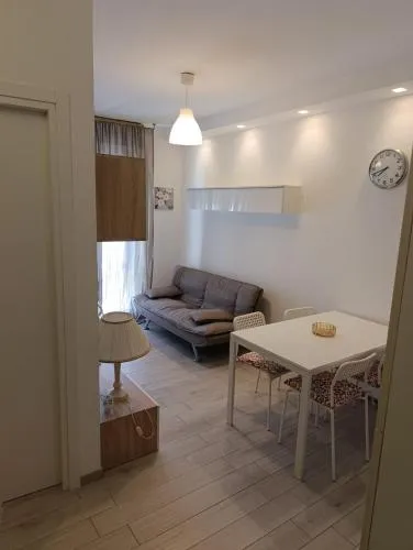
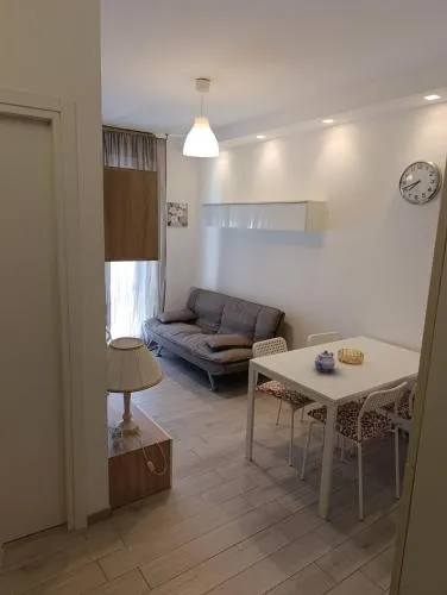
+ teapot (325, 359)
